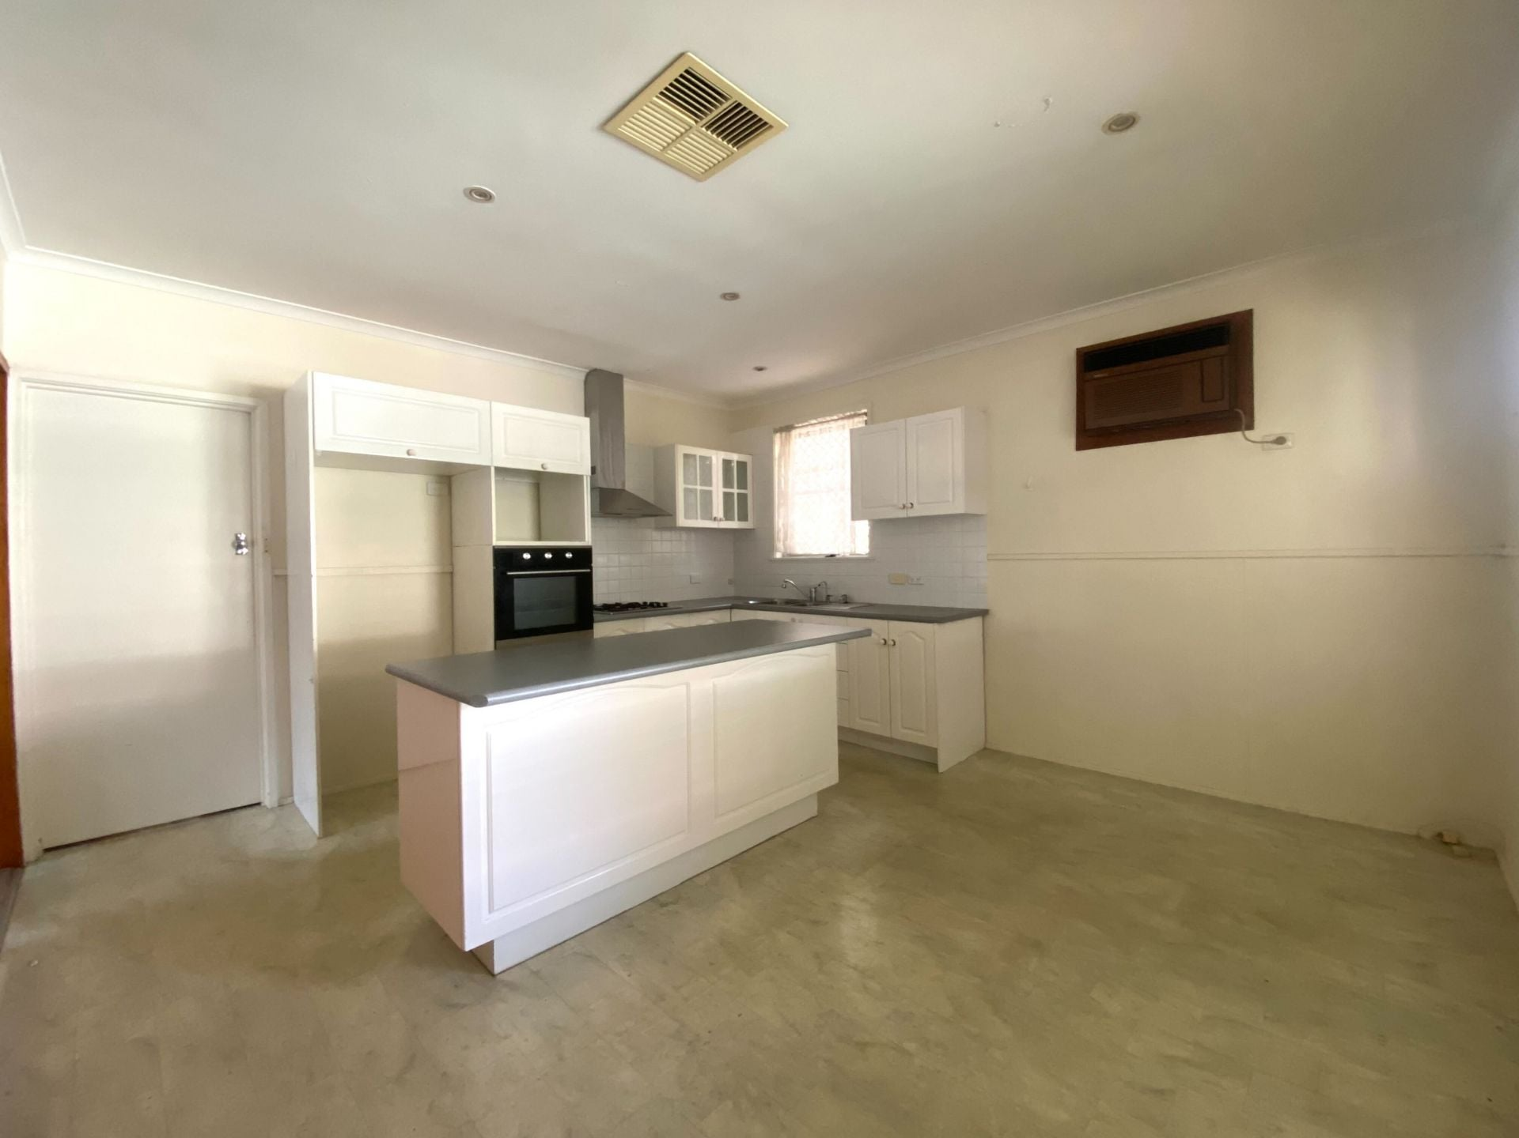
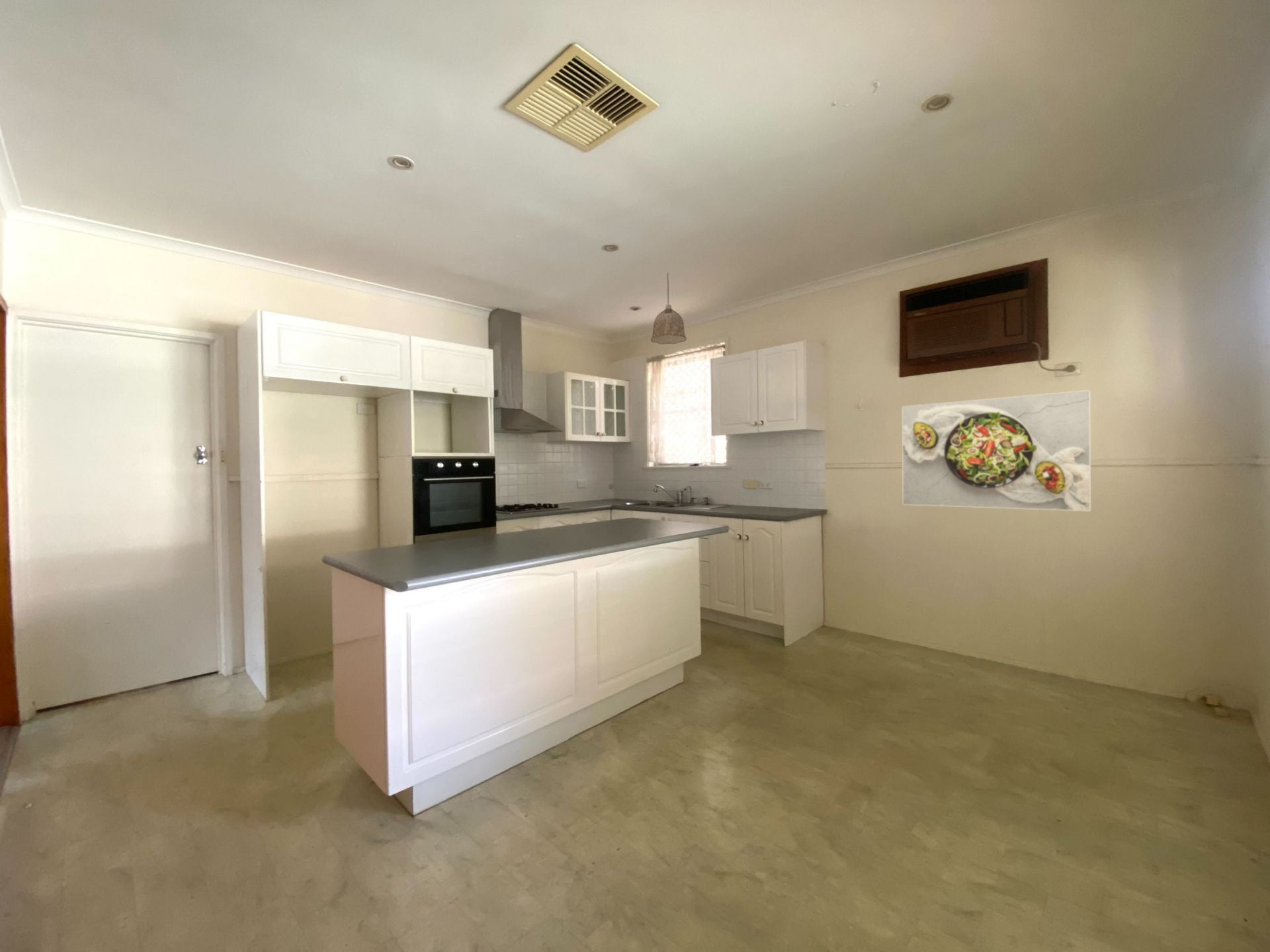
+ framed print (987, 453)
+ pendant lamp (668, 306)
